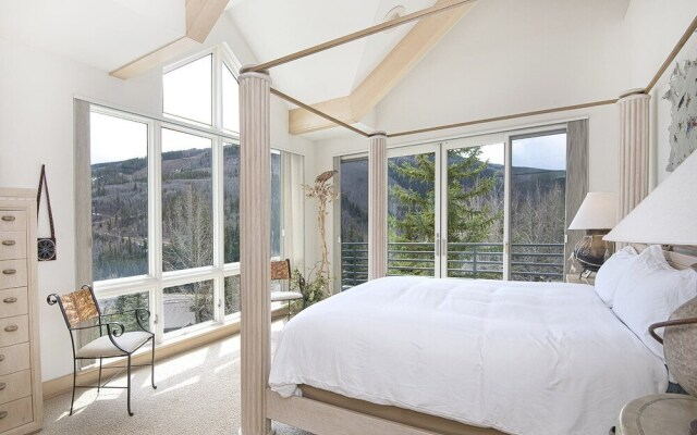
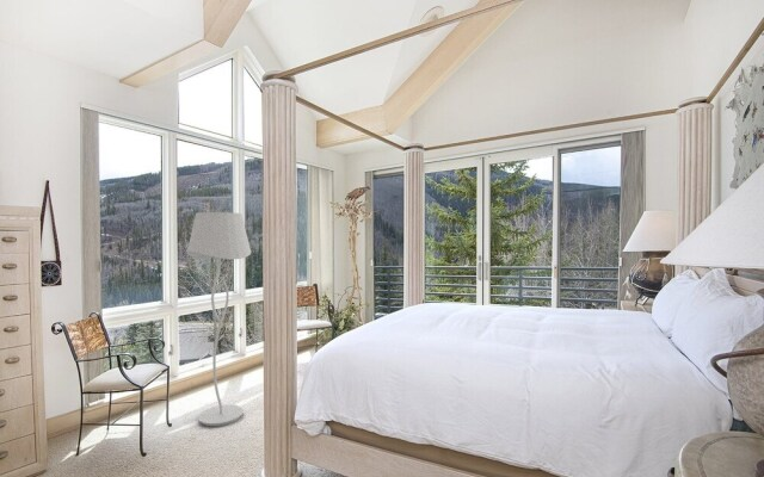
+ floor lamp (221, 317)
